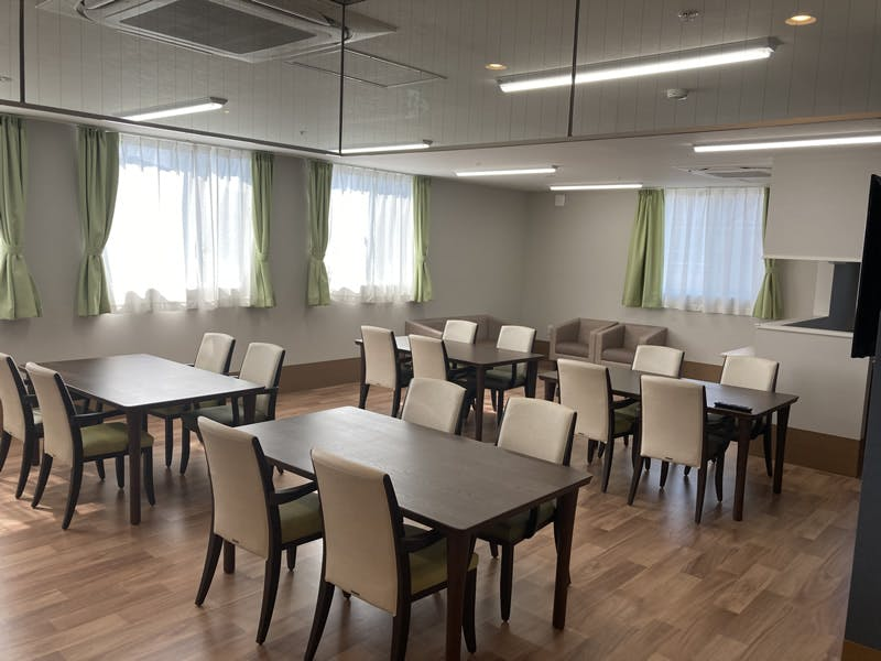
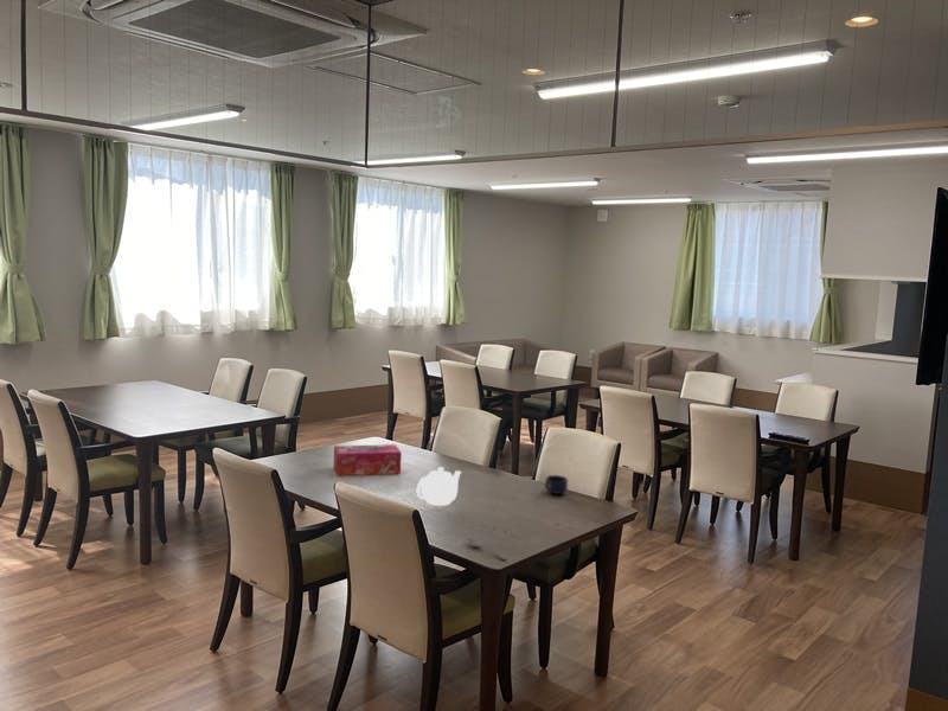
+ tissue box (366, 459)
+ mug (557, 485)
+ spoon (487, 547)
+ teapot (440, 485)
